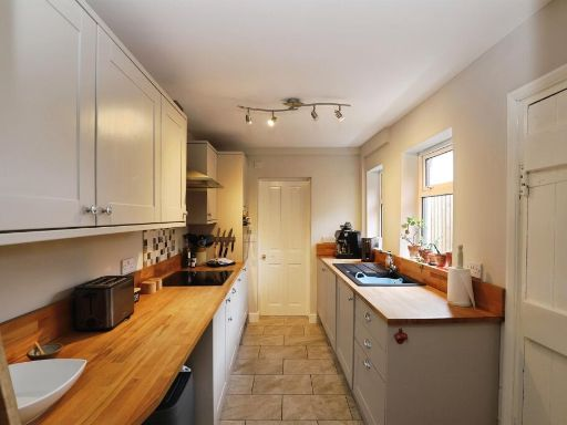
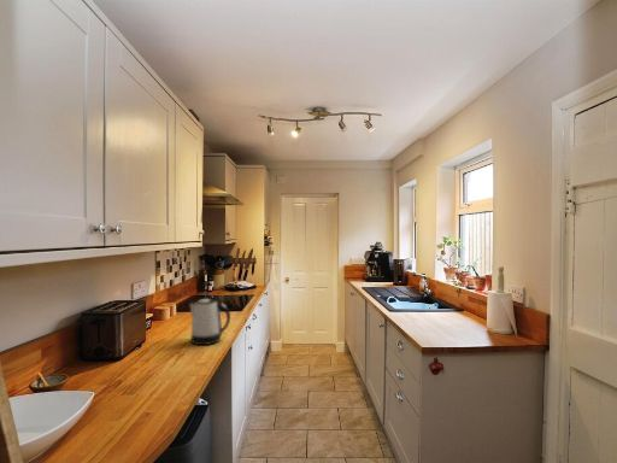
+ kettle (210, 320)
